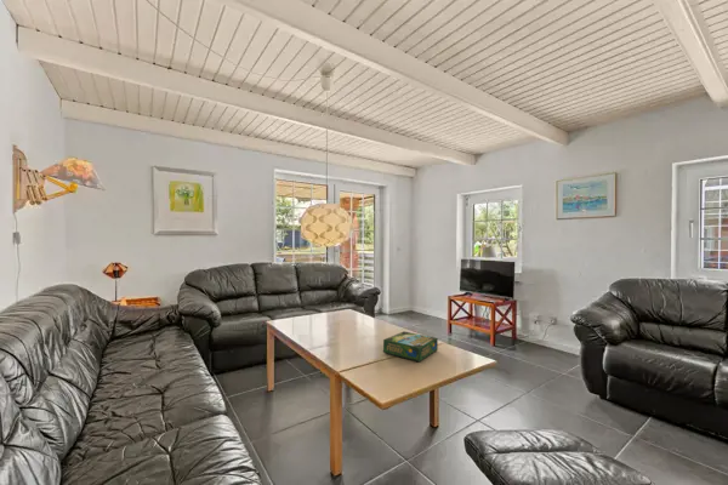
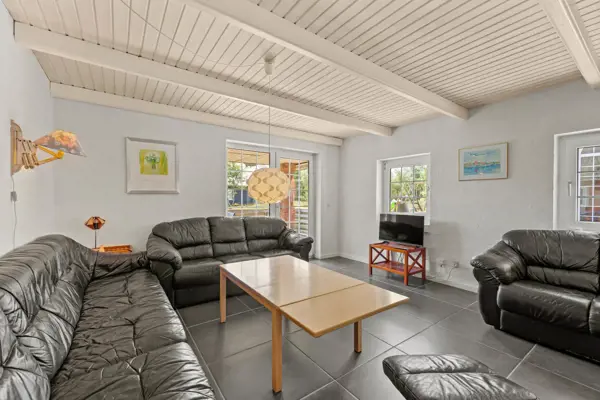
- board game (410, 344)
